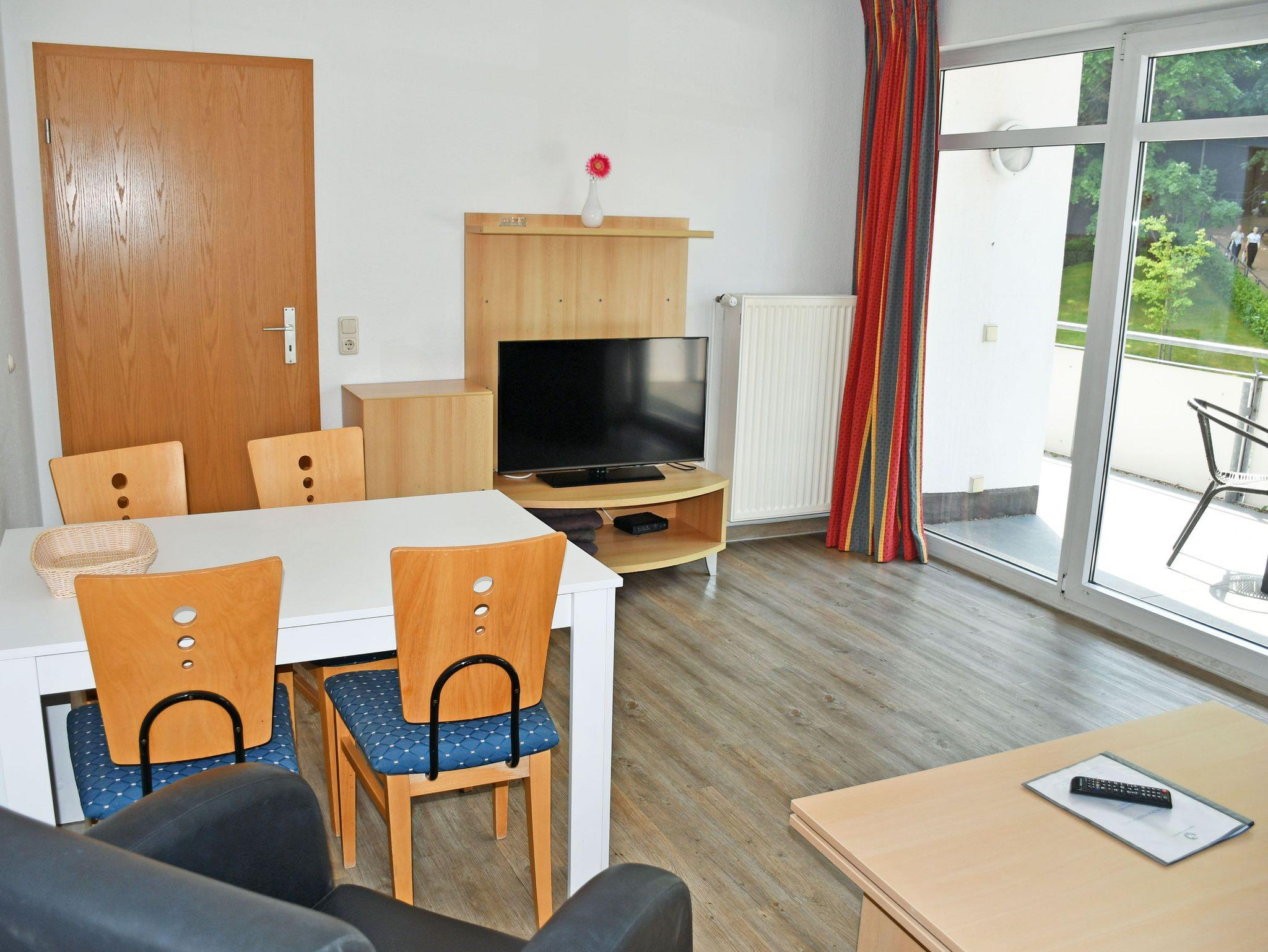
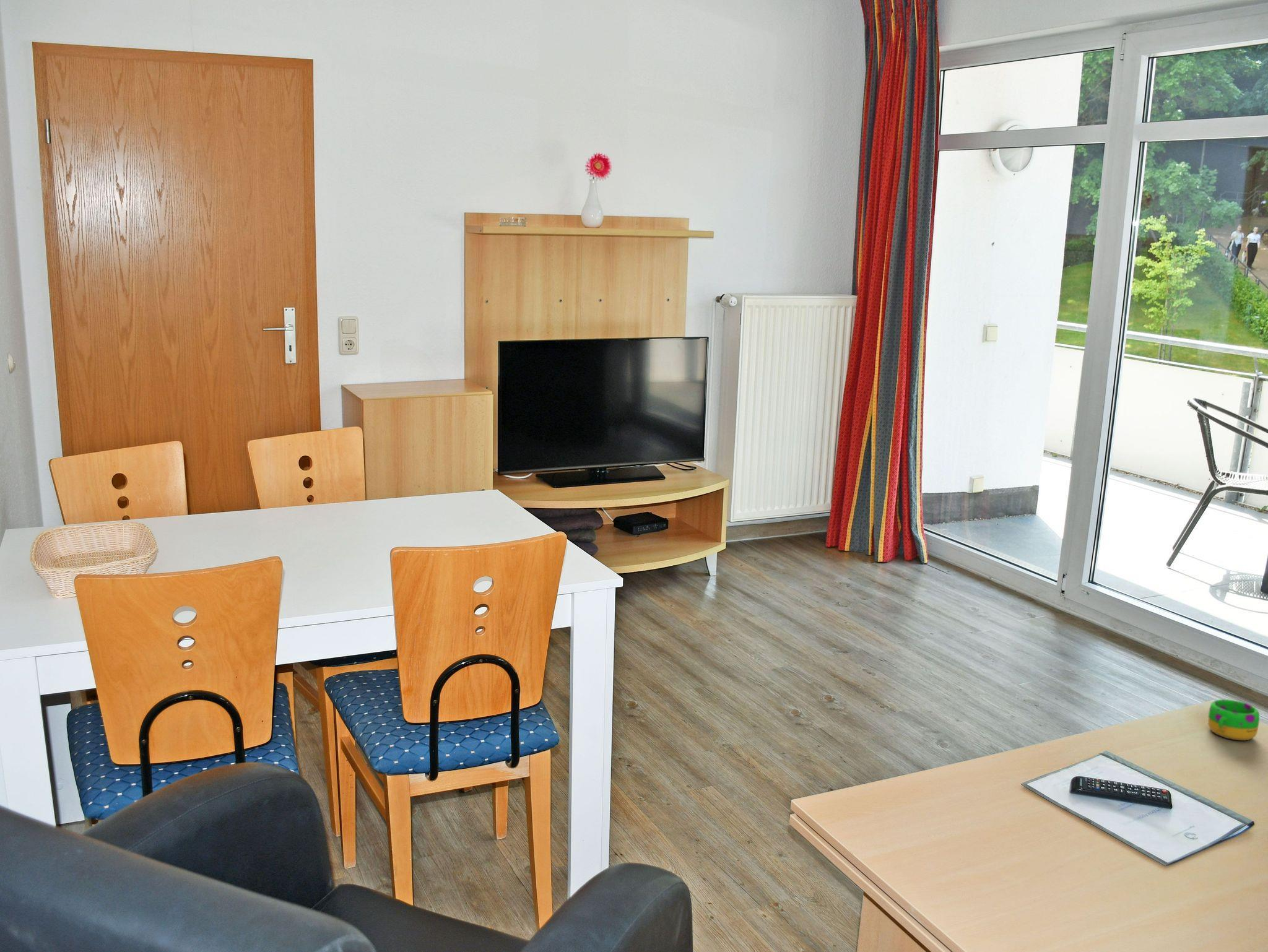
+ mug (1231, 721)
